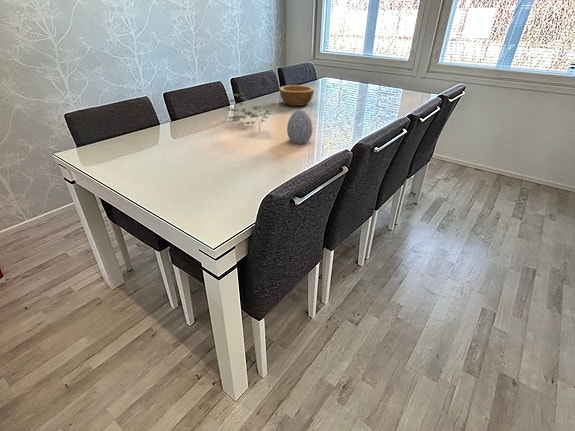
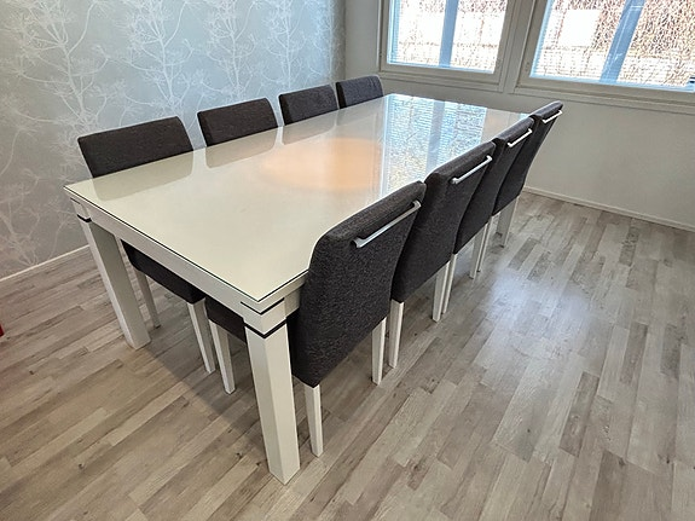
- plant (245, 112)
- bowl (296, 96)
- decorative egg (299, 125)
